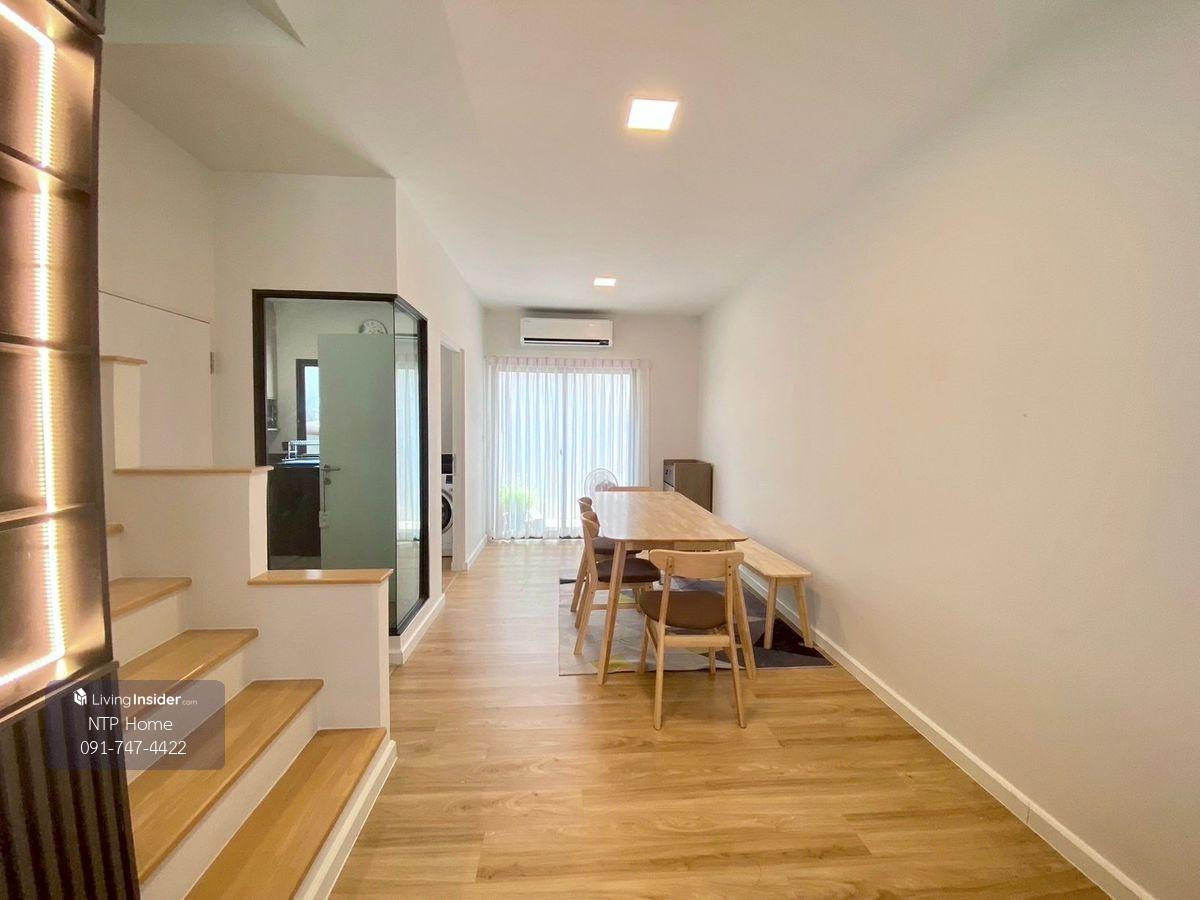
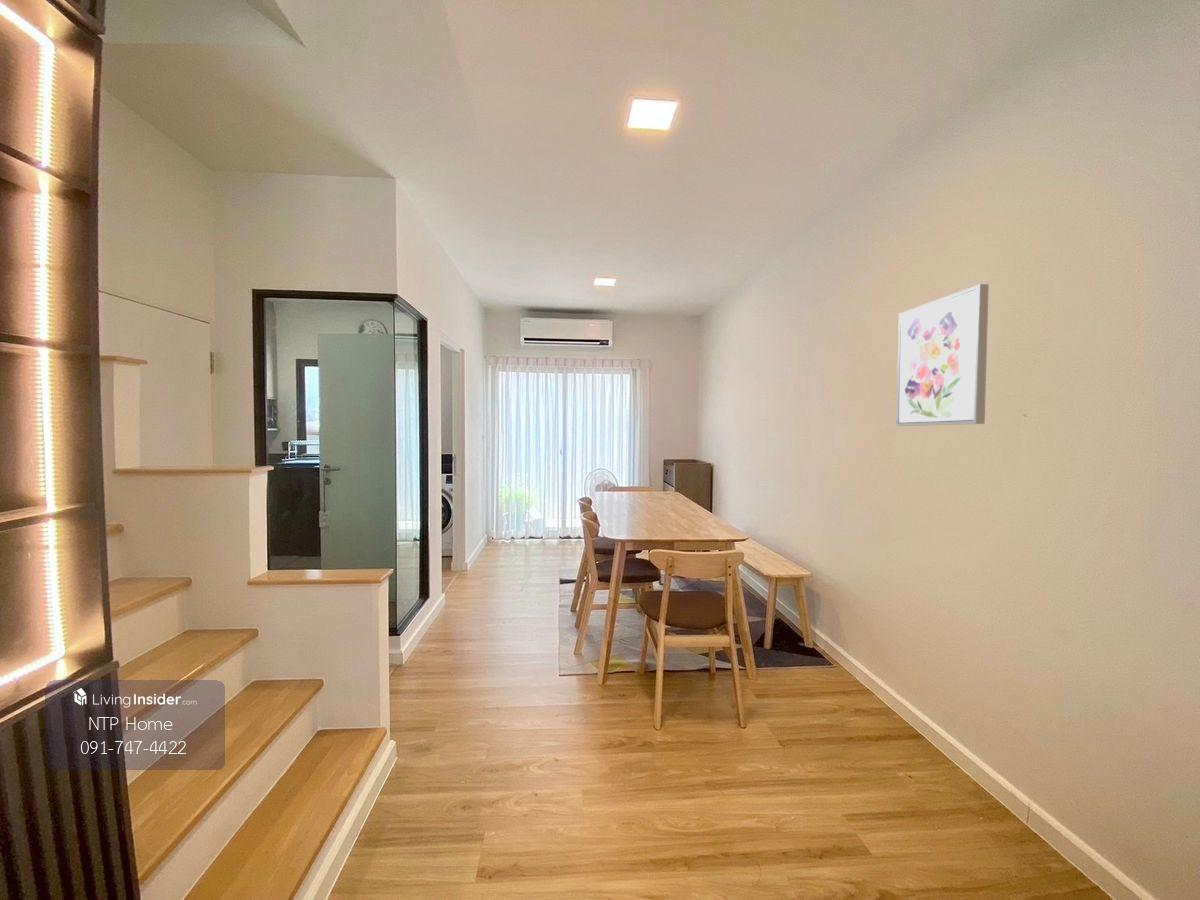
+ wall art (937, 363)
